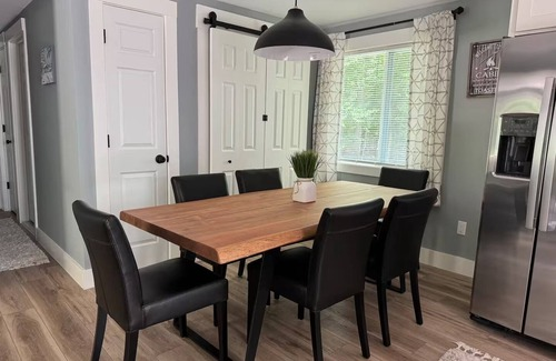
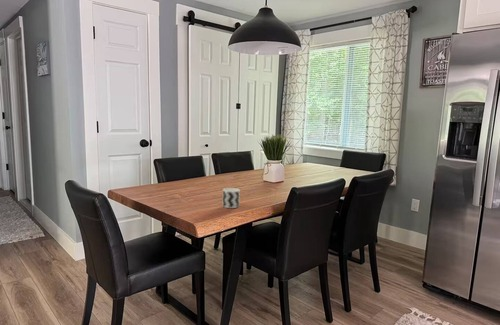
+ cup (231, 197)
